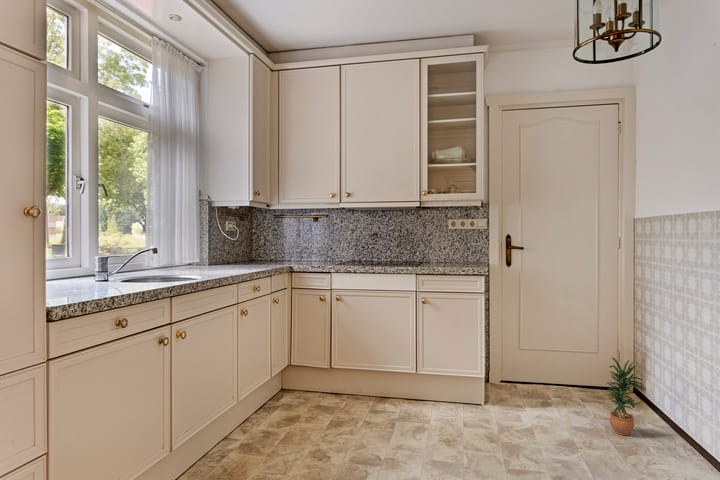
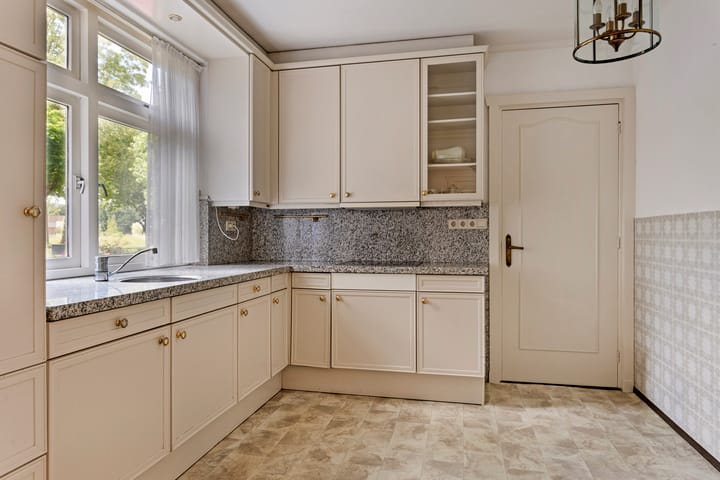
- potted plant (624, 397)
